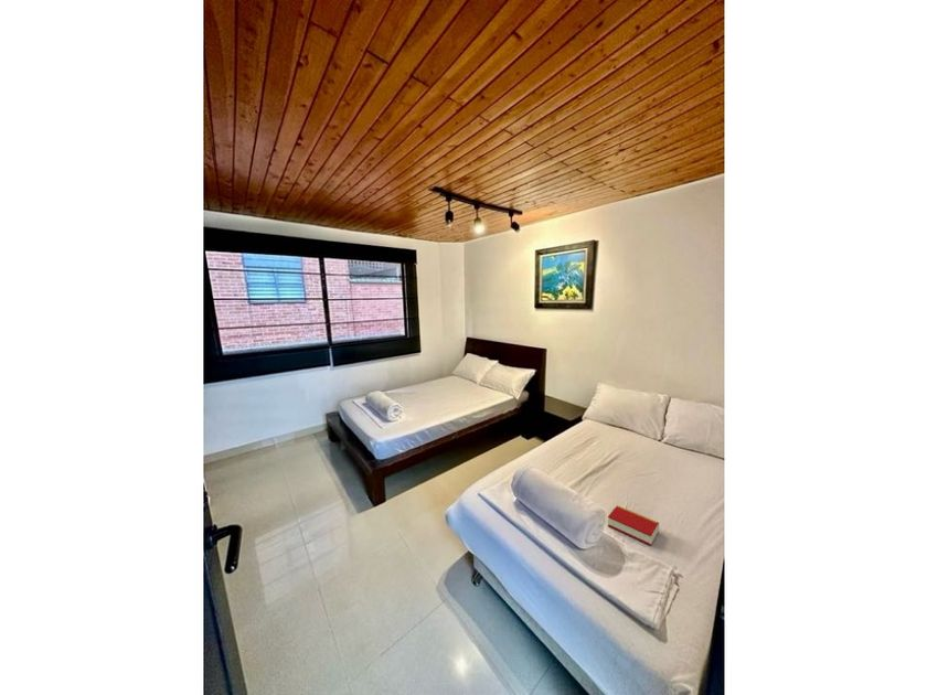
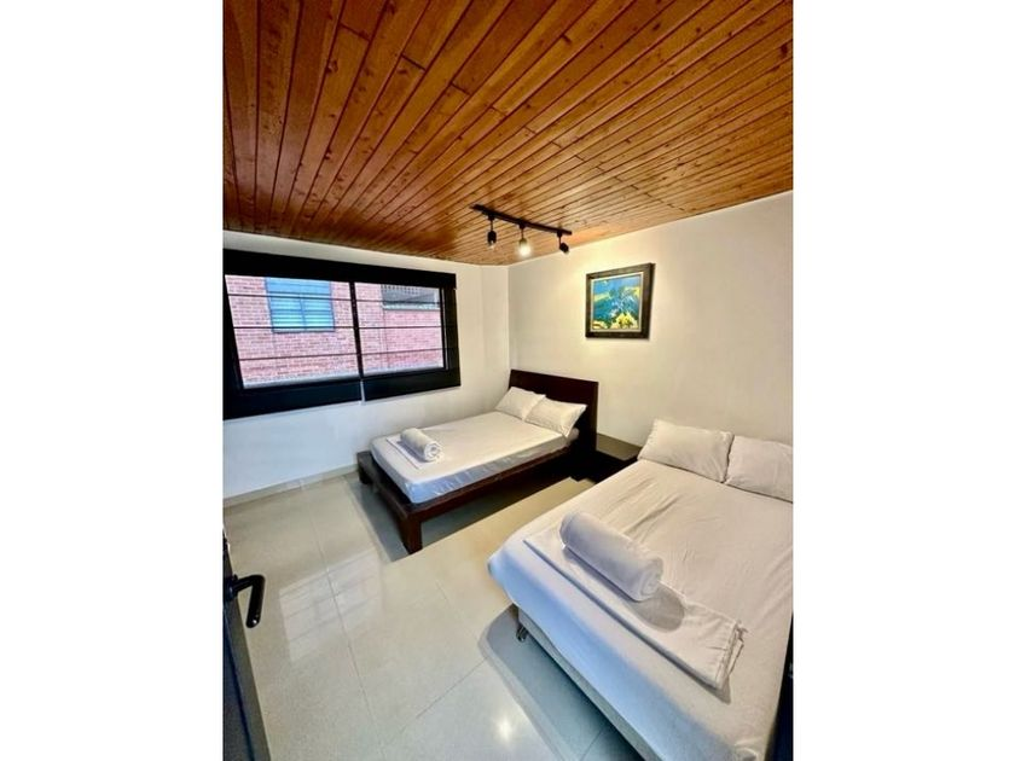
- book (632, 523)
